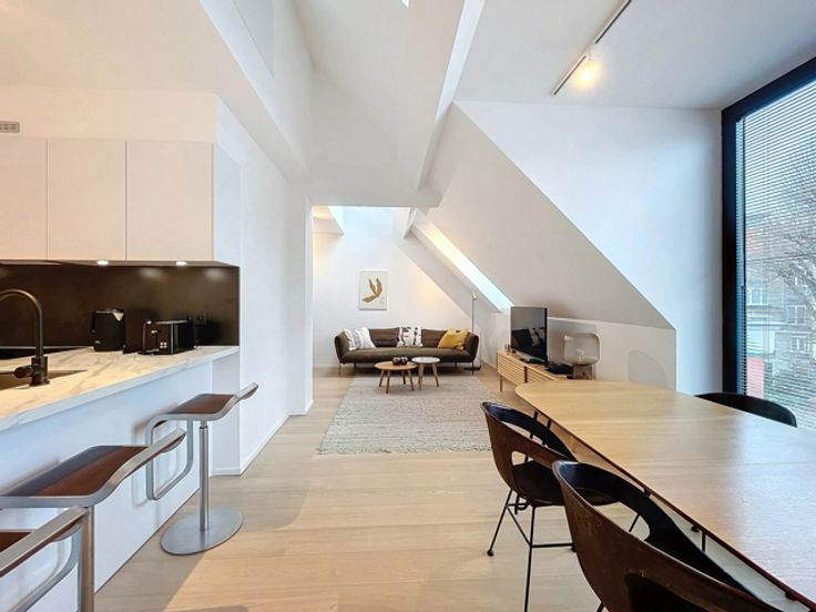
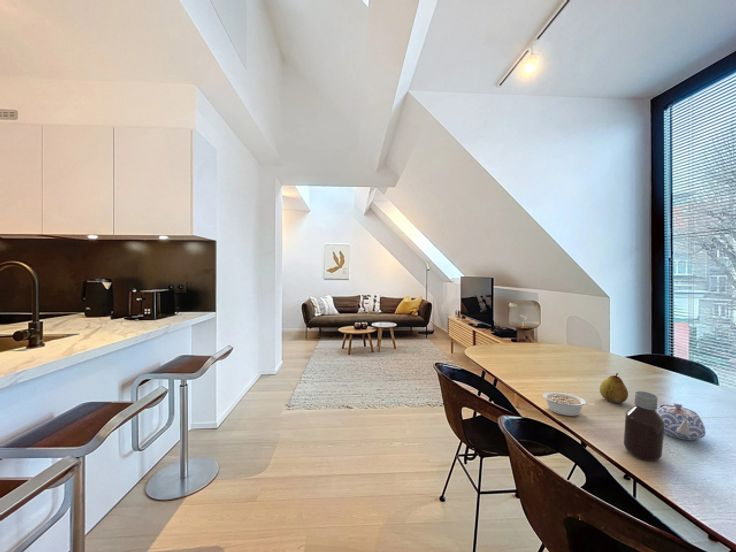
+ teapot (678, 419)
+ fruit (613, 386)
+ bottle (643, 424)
+ legume (565, 403)
